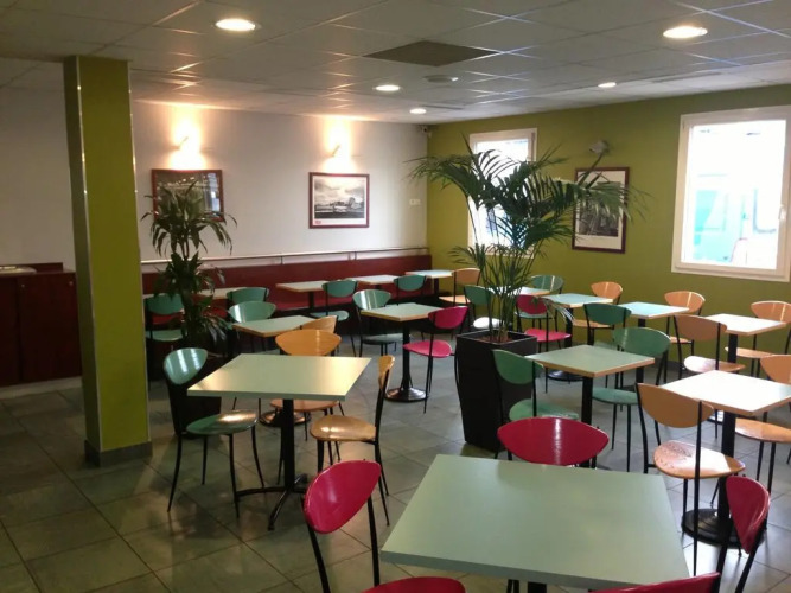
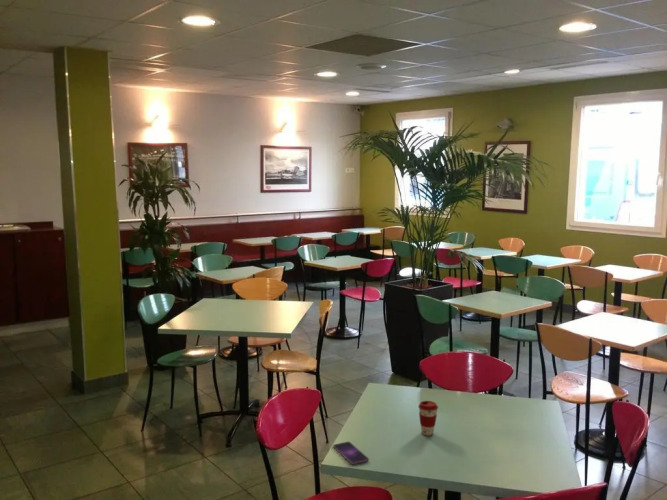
+ coffee cup (427, 418)
+ smartphone (350, 452)
